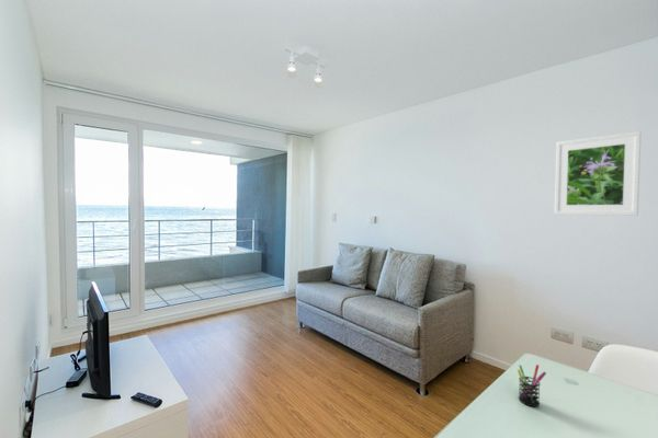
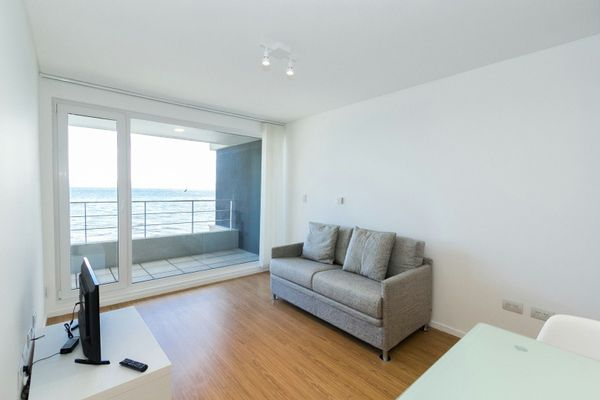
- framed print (593, 176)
- pen holder (527, 381)
